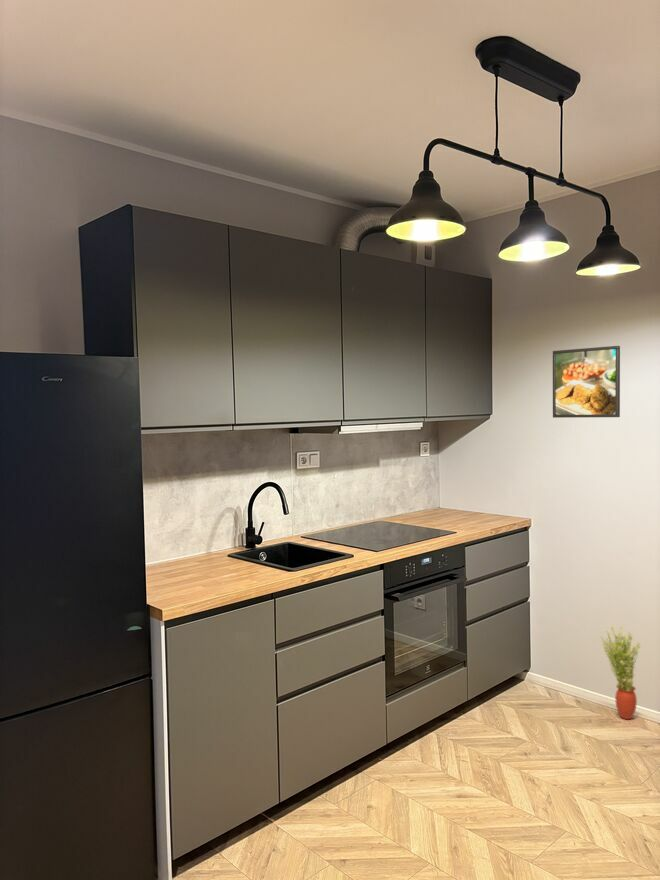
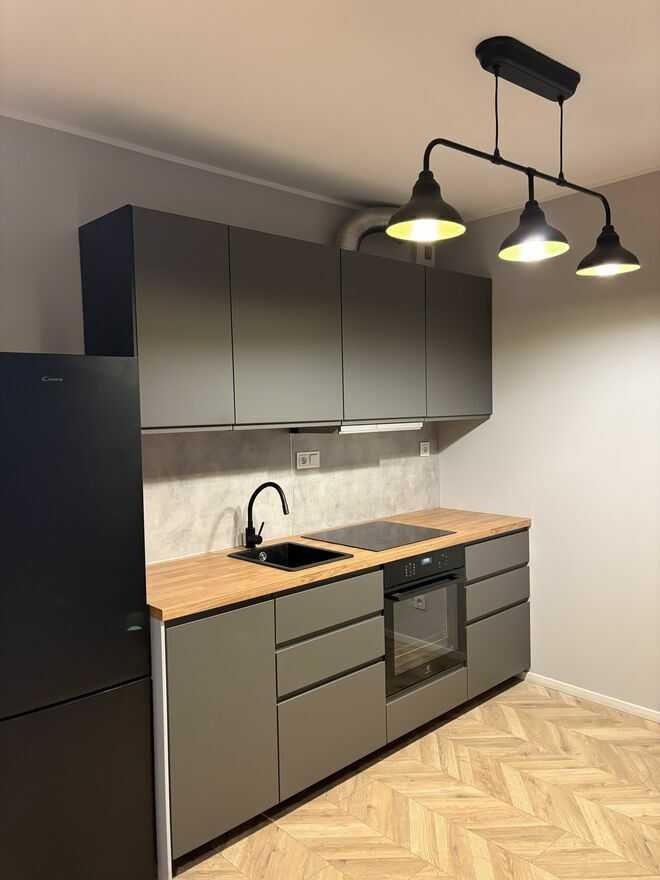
- potted plant (619, 673)
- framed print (585, 383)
